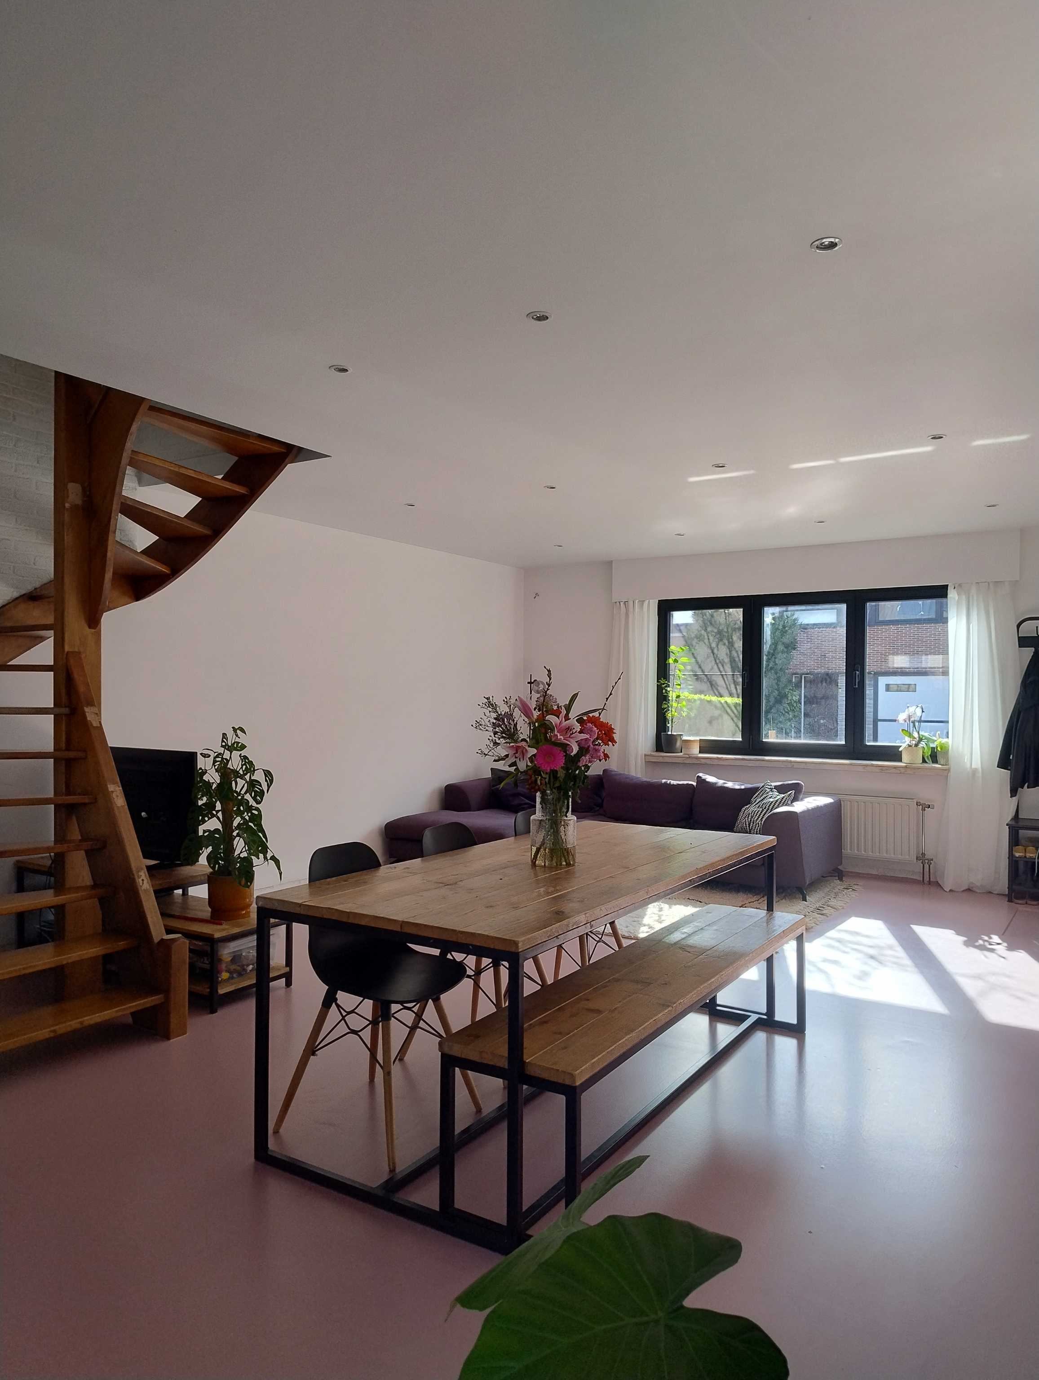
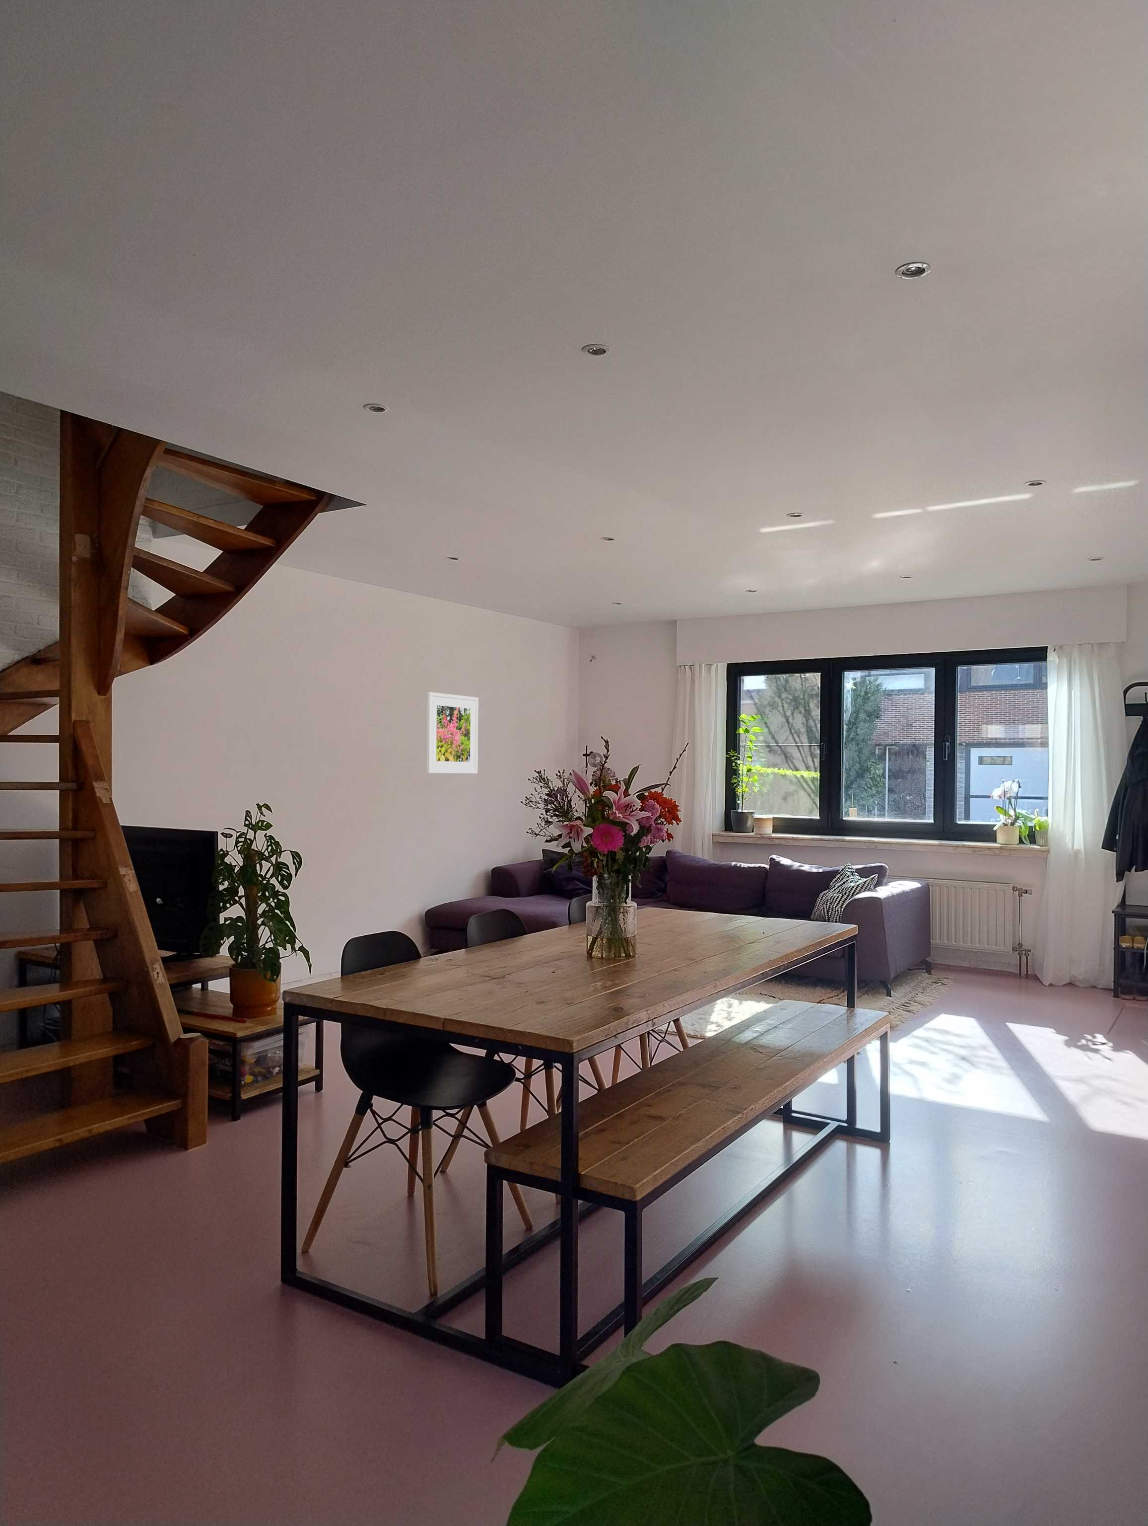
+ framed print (453, 735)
